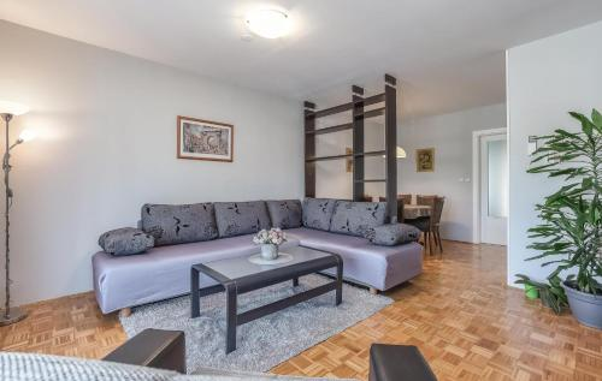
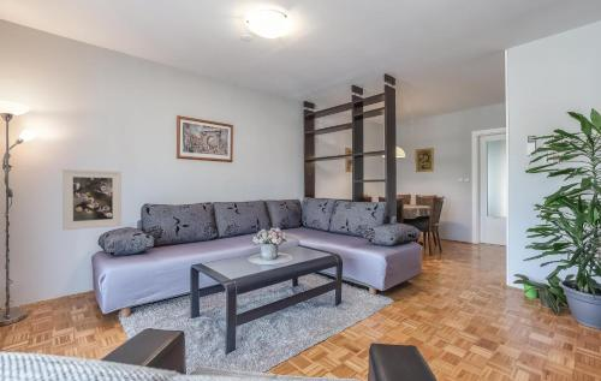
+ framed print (93, 198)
